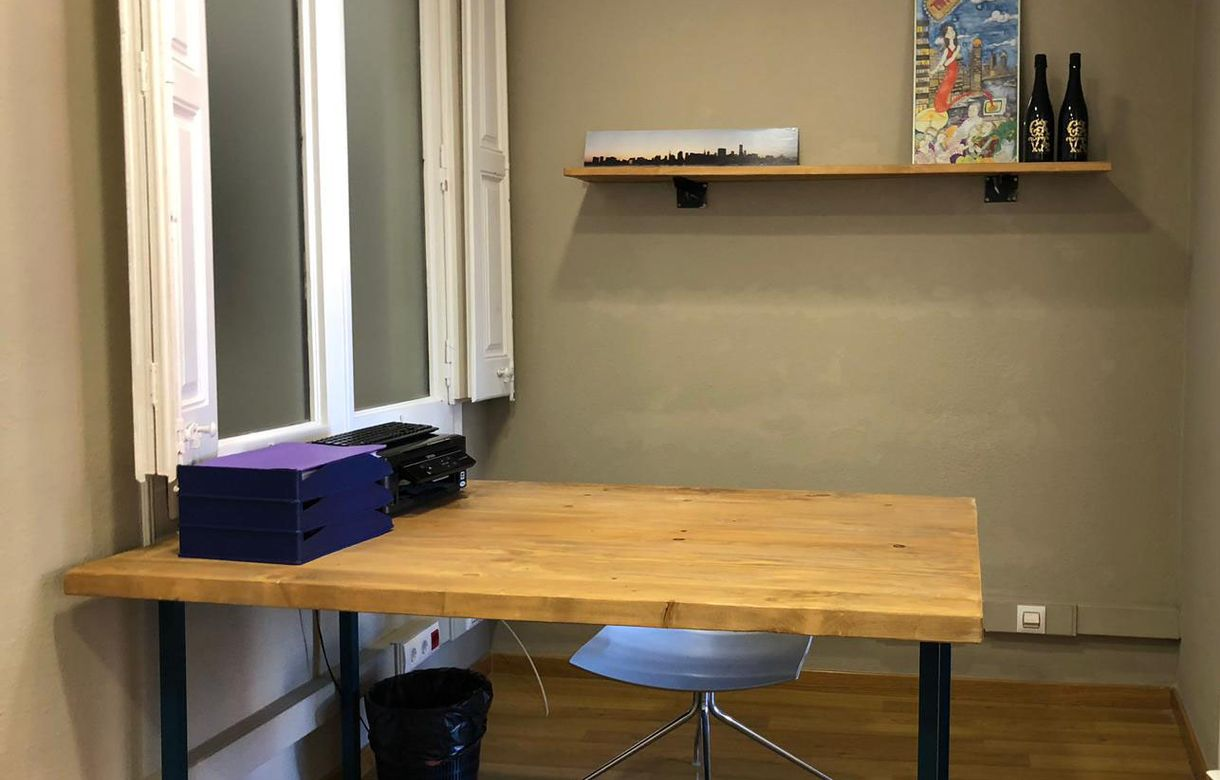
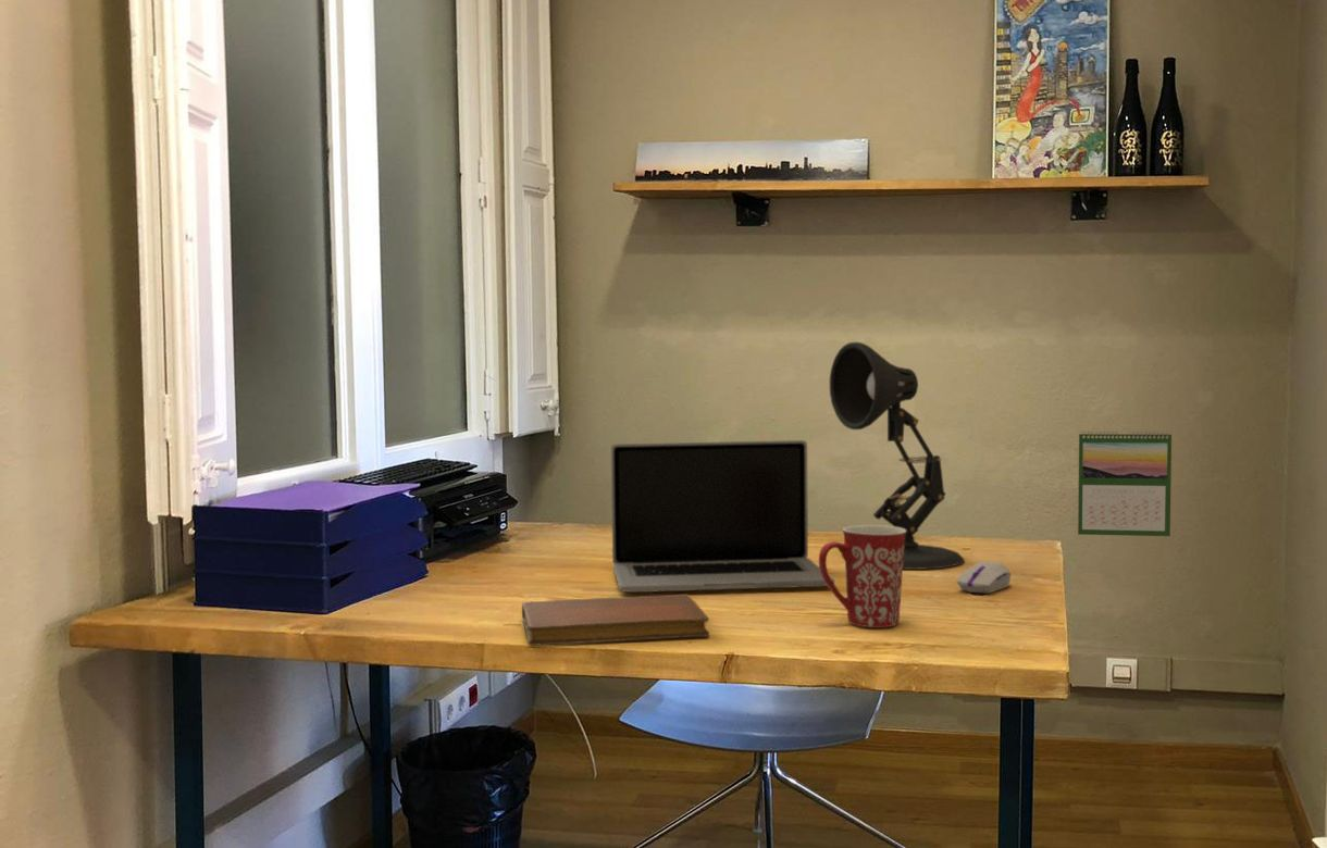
+ computer mouse (985, 575)
+ laptop (718, 513)
+ notebook (612, 618)
+ desk lamp (903, 450)
+ mug (861, 576)
+ calendar (1124, 482)
